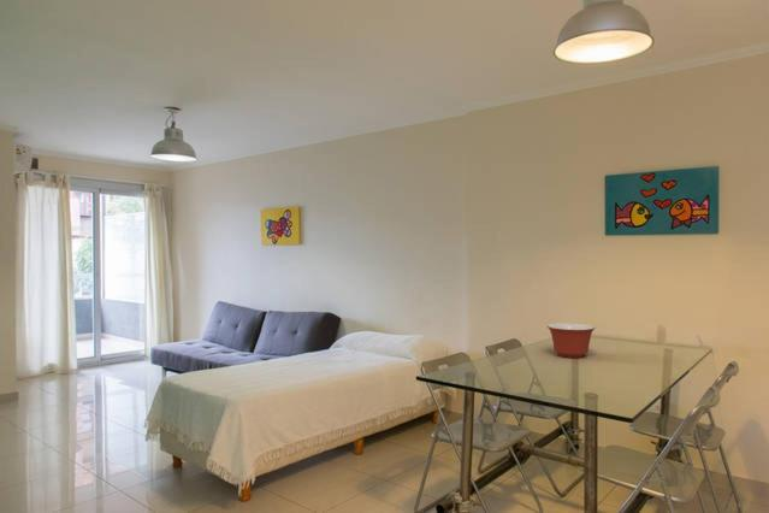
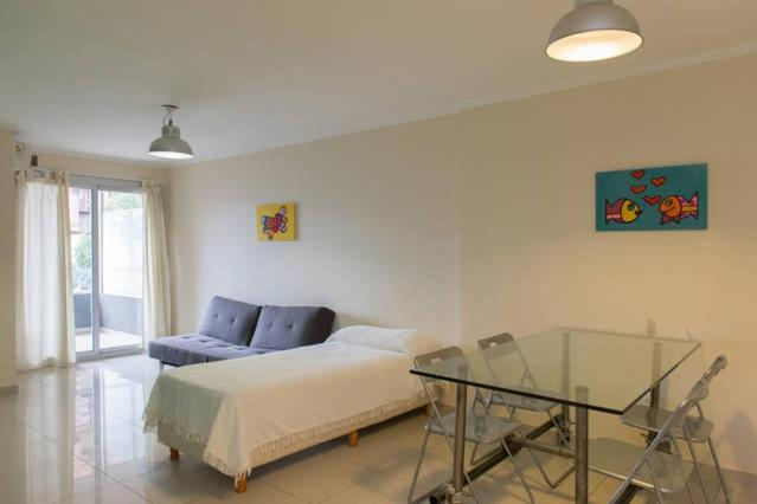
- mixing bowl (570, 341)
